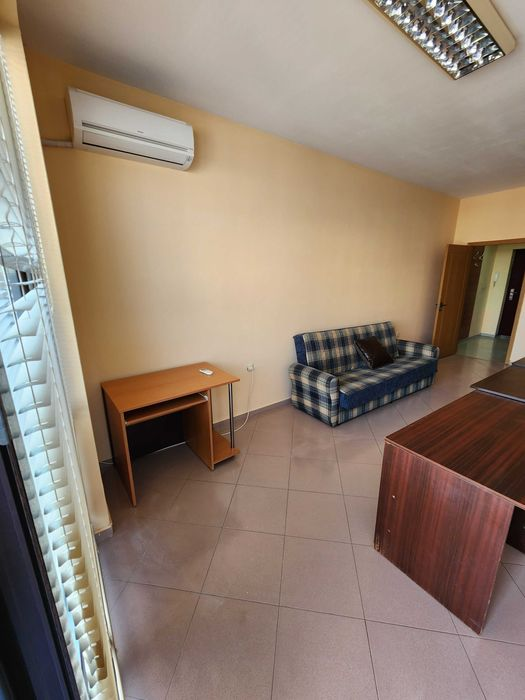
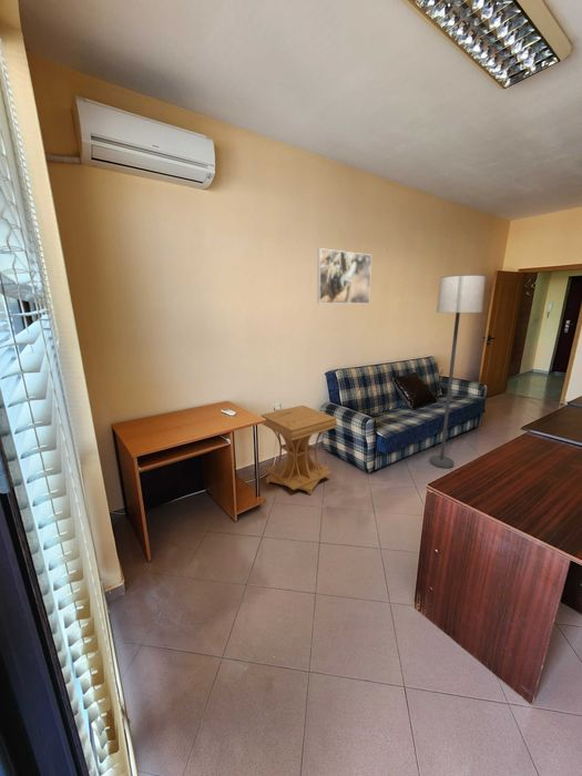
+ lamp (451, 376)
+ side table (297, 447)
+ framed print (345, 278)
